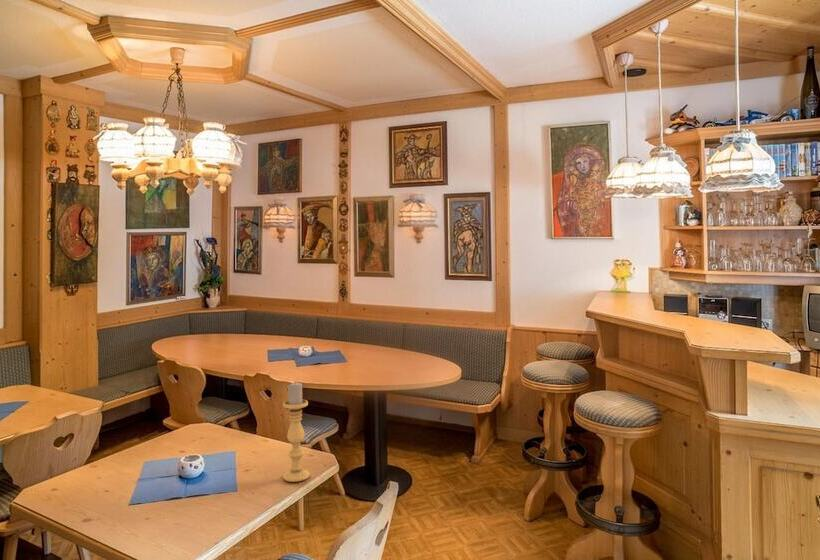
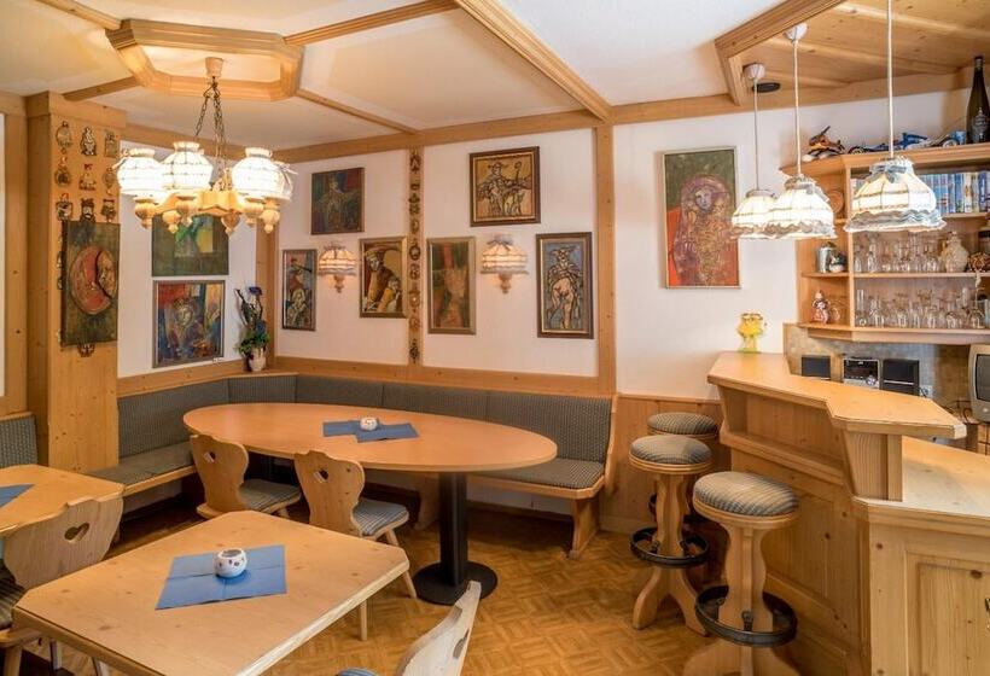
- candle holder (295, 429)
